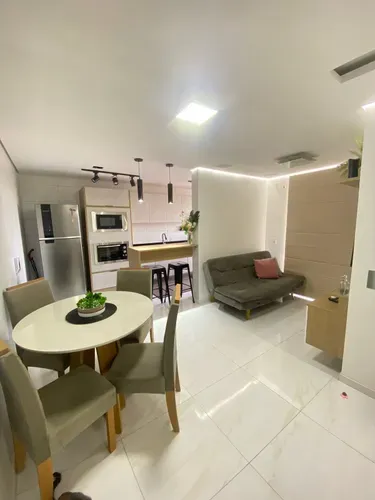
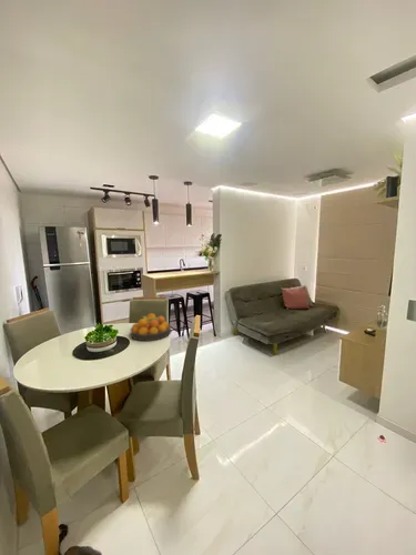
+ fruit bowl (151, 324)
